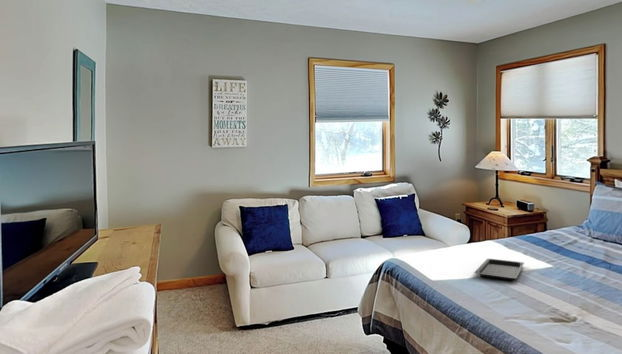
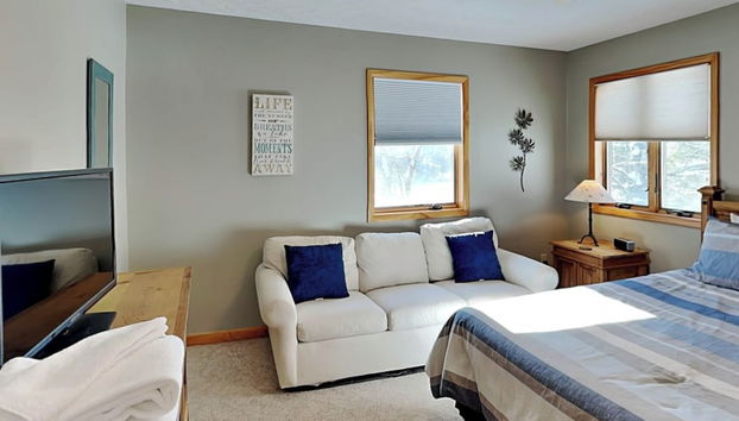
- serving tray (500, 269)
